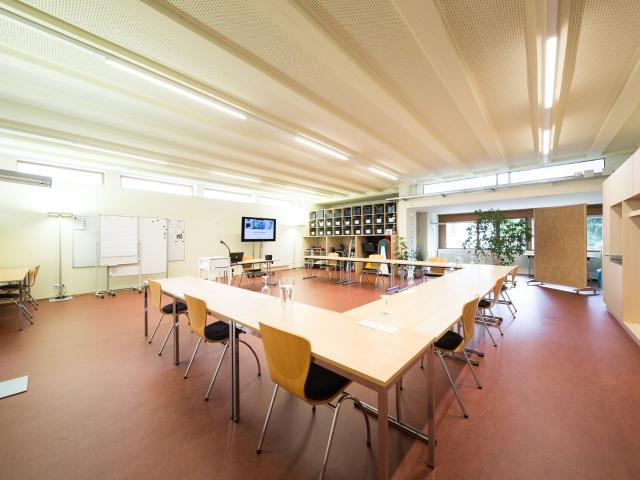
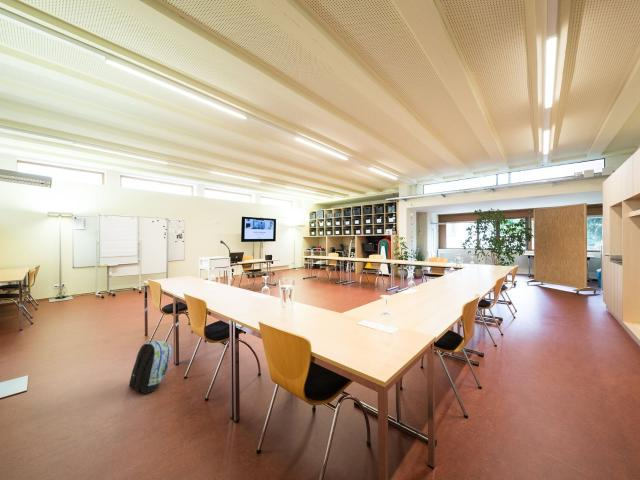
+ backpack (151, 363)
